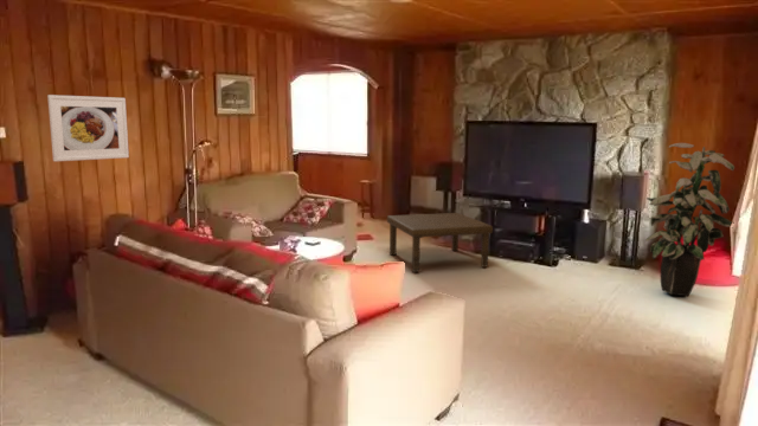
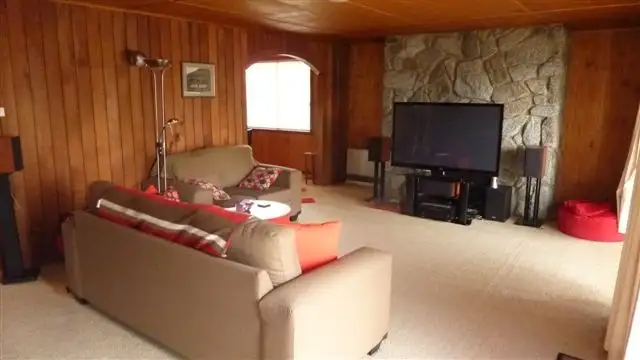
- coffee table (436, 235)
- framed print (90, 128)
- indoor plant (685, 219)
